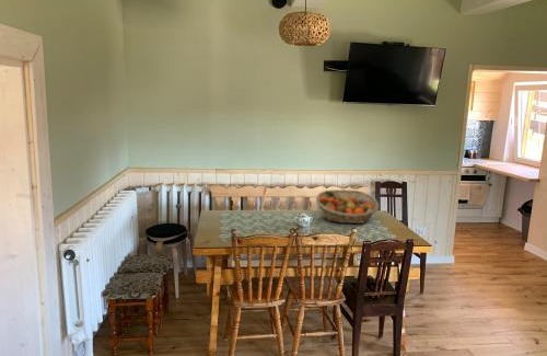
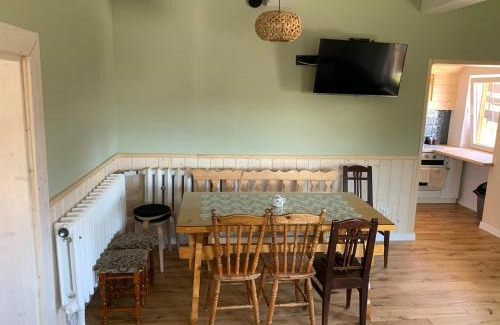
- fruit basket (347, 206)
